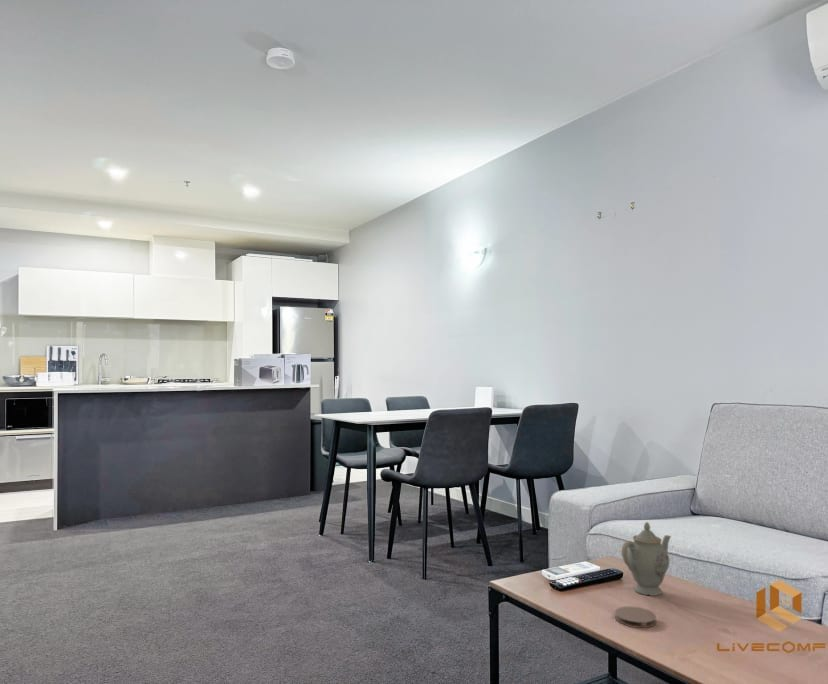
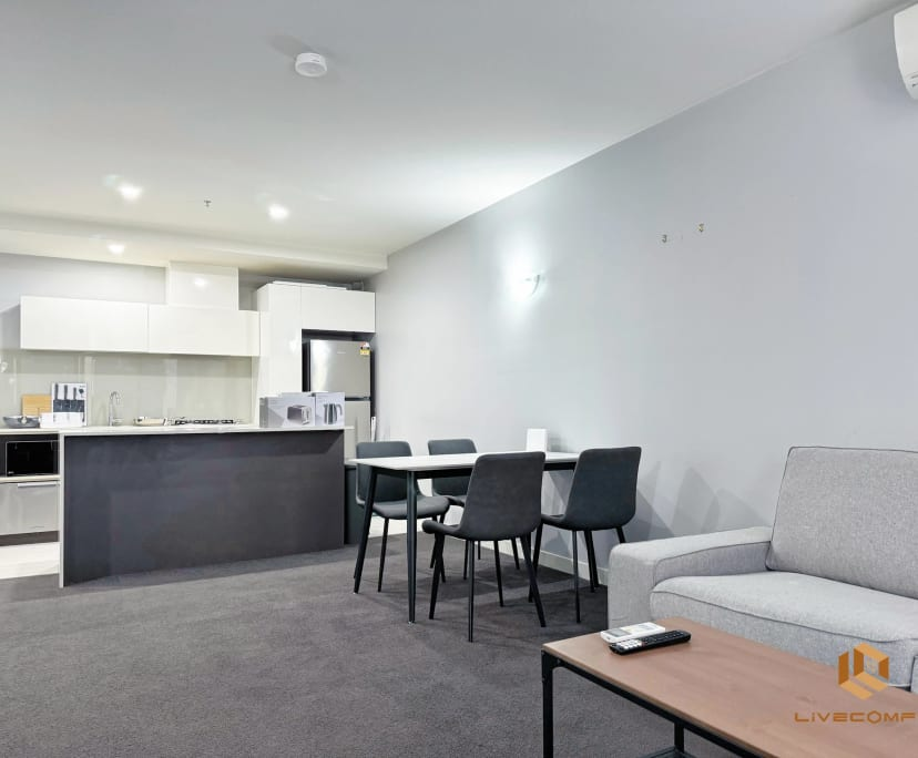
- coaster (635, 616)
- chinaware (647, 556)
